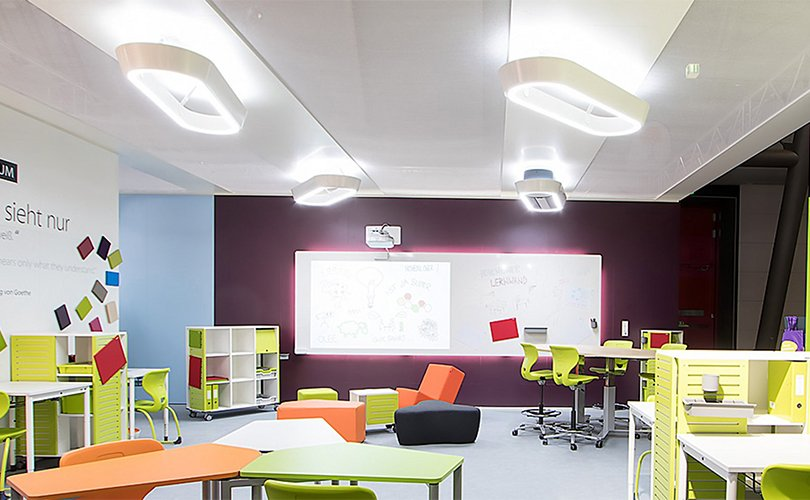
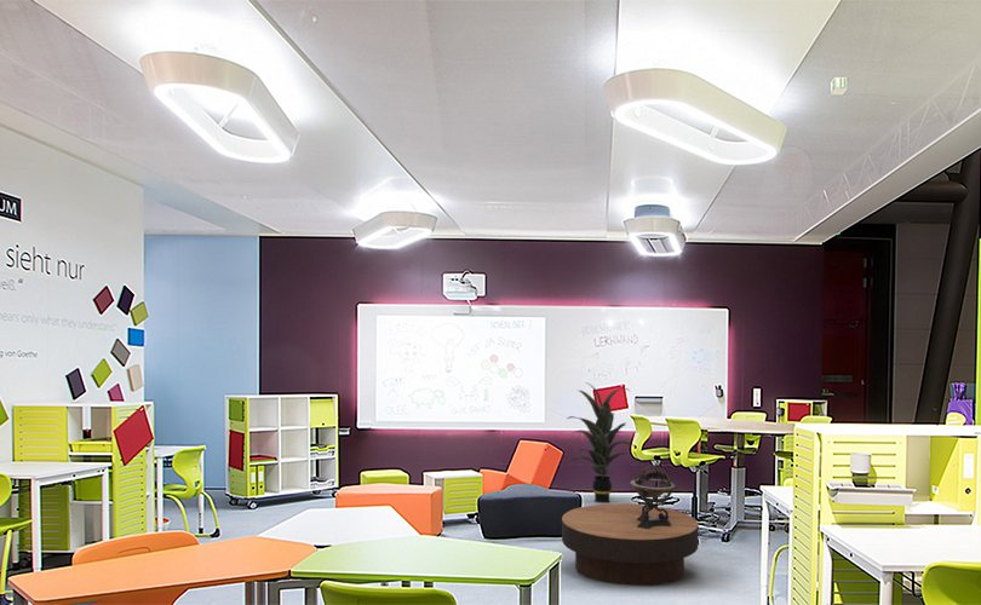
+ armillary sphere (652, 494)
+ indoor plant (597, 442)
+ coffee table (629, 544)
